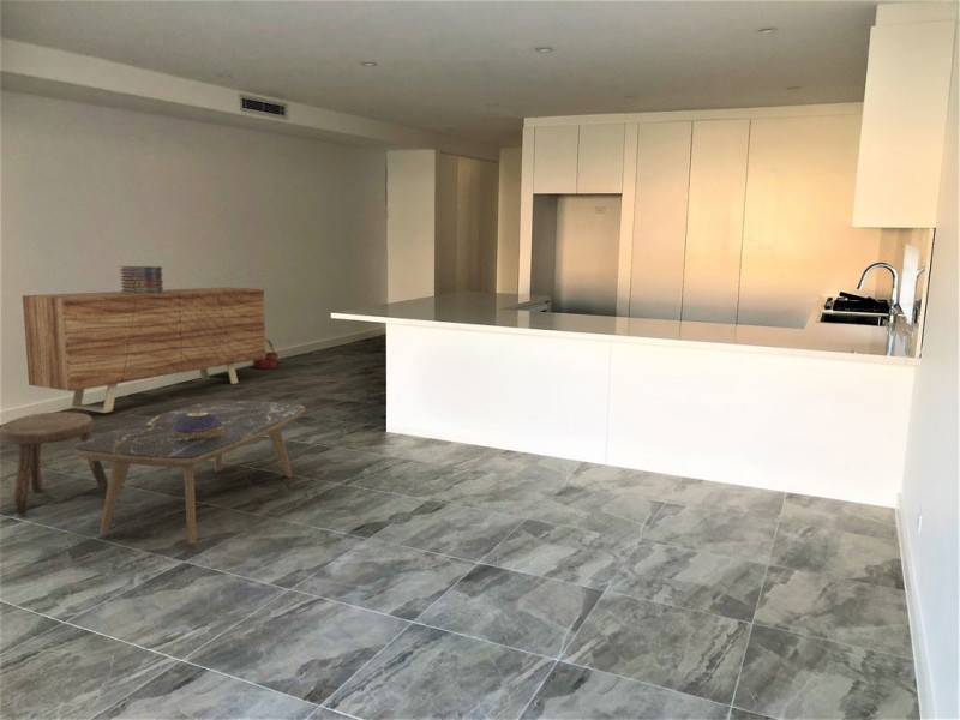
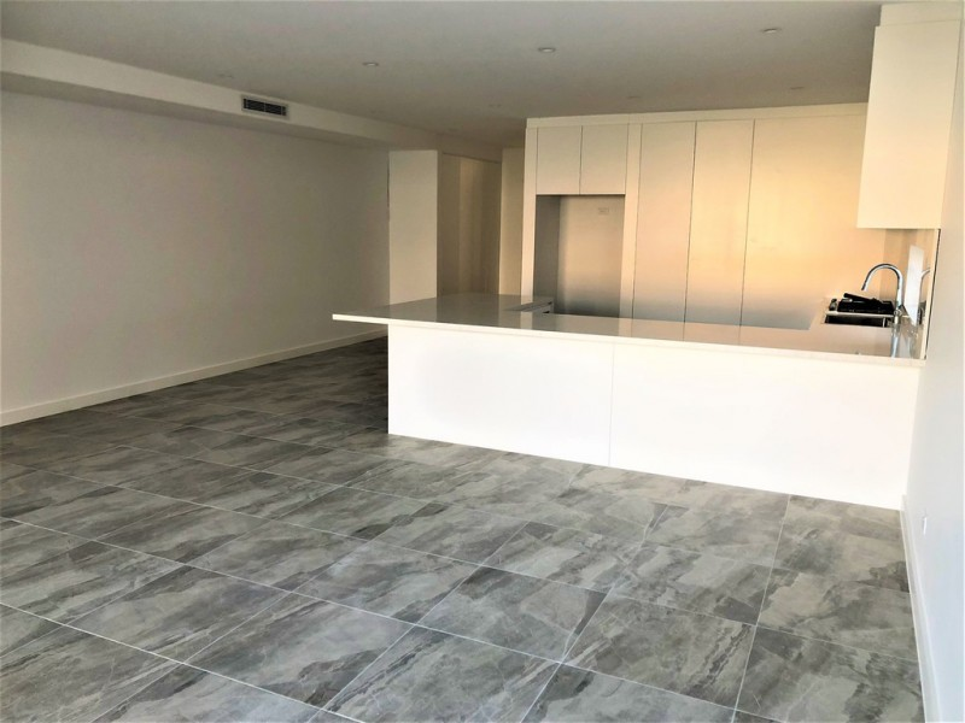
- book stack (142, 280)
- decorative bowl (197, 421)
- basket (265, 353)
- sideboard (161, 343)
- stool (40, 461)
- coffee table (204, 461)
